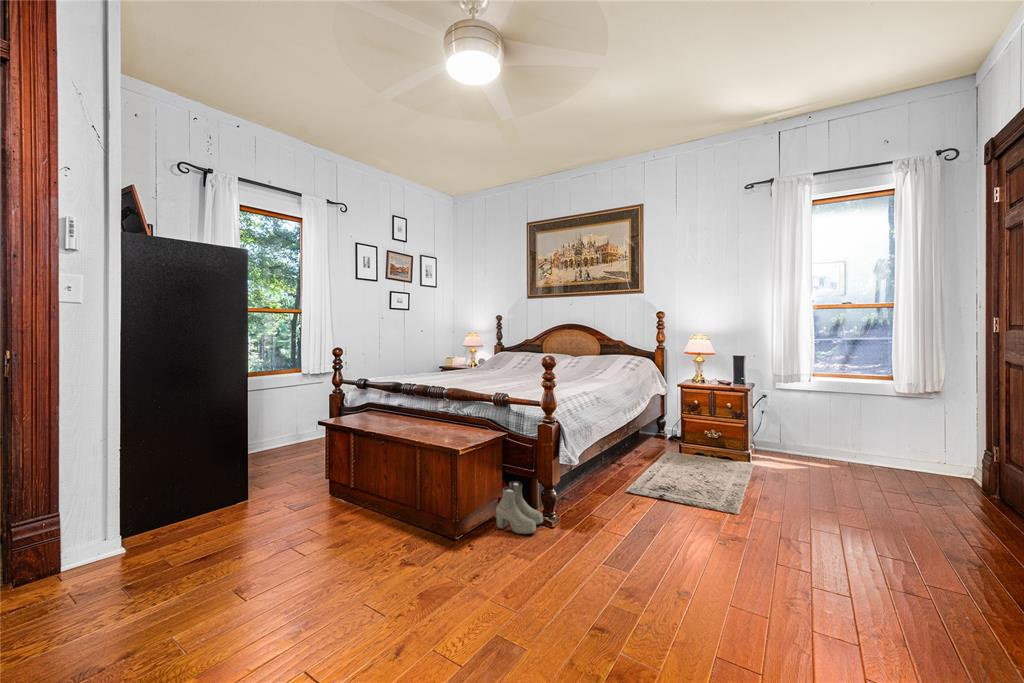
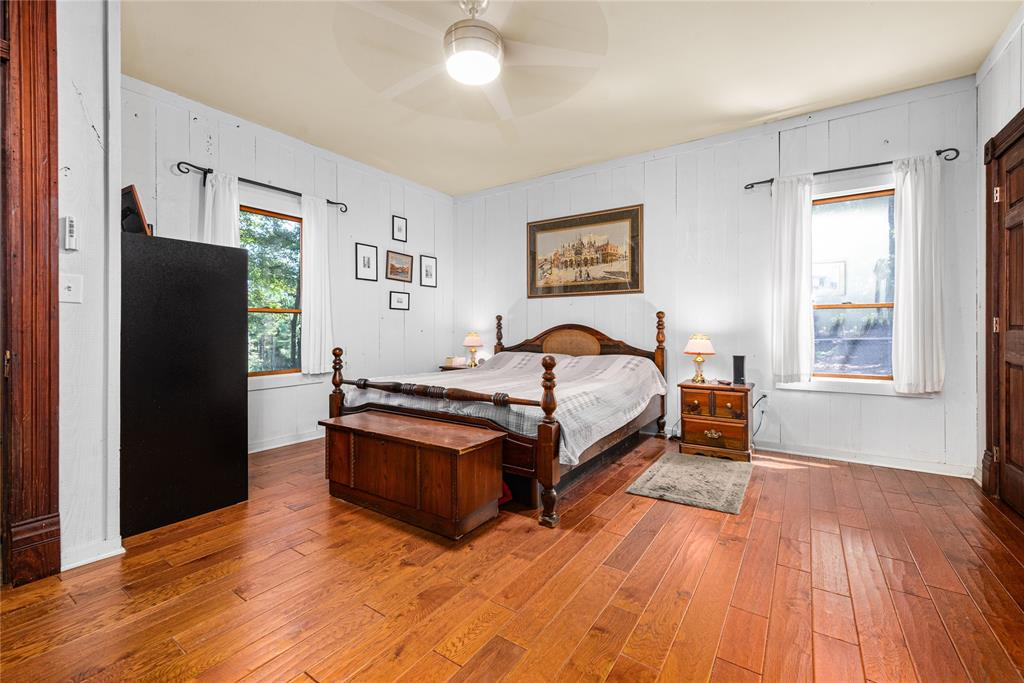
- boots (519, 505)
